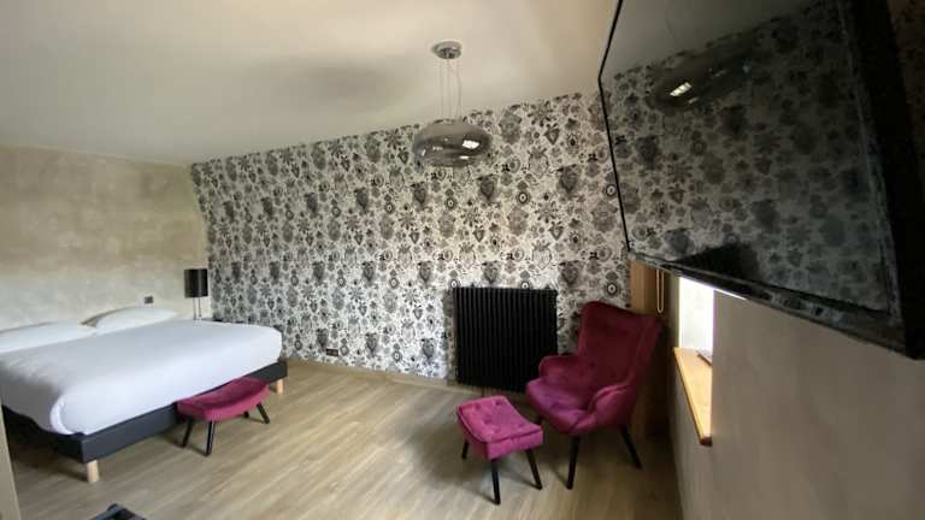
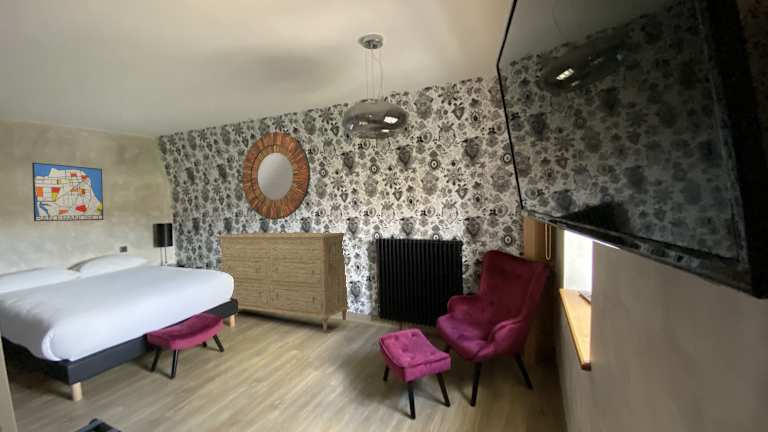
+ dresser (281, 275)
+ wall art (70, 193)
+ home mirror (274, 176)
